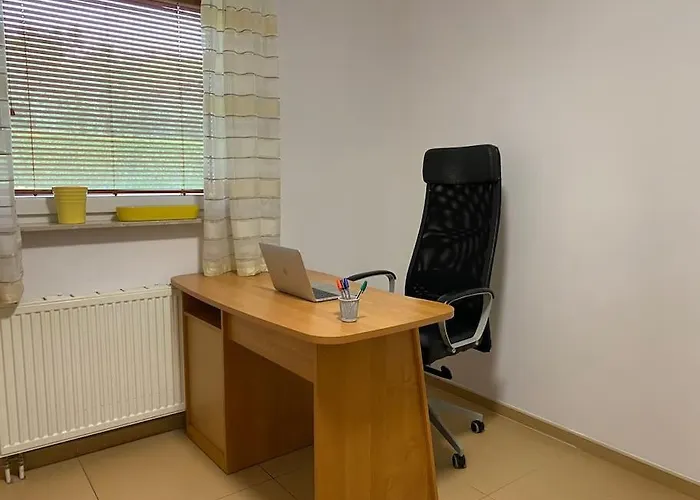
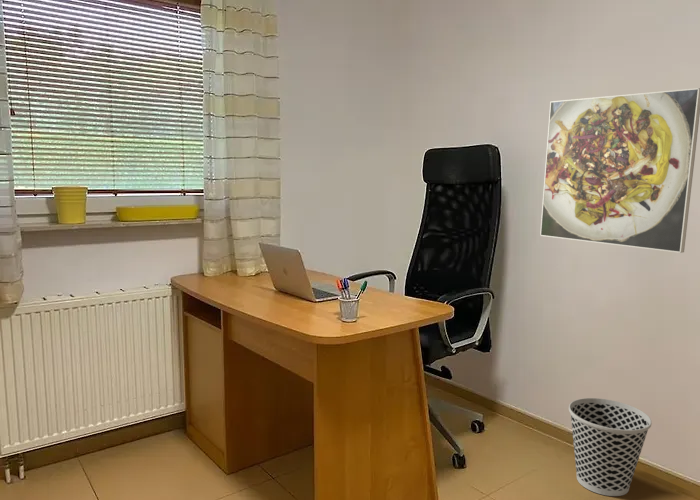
+ wastebasket (605, 448)
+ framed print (611, 170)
